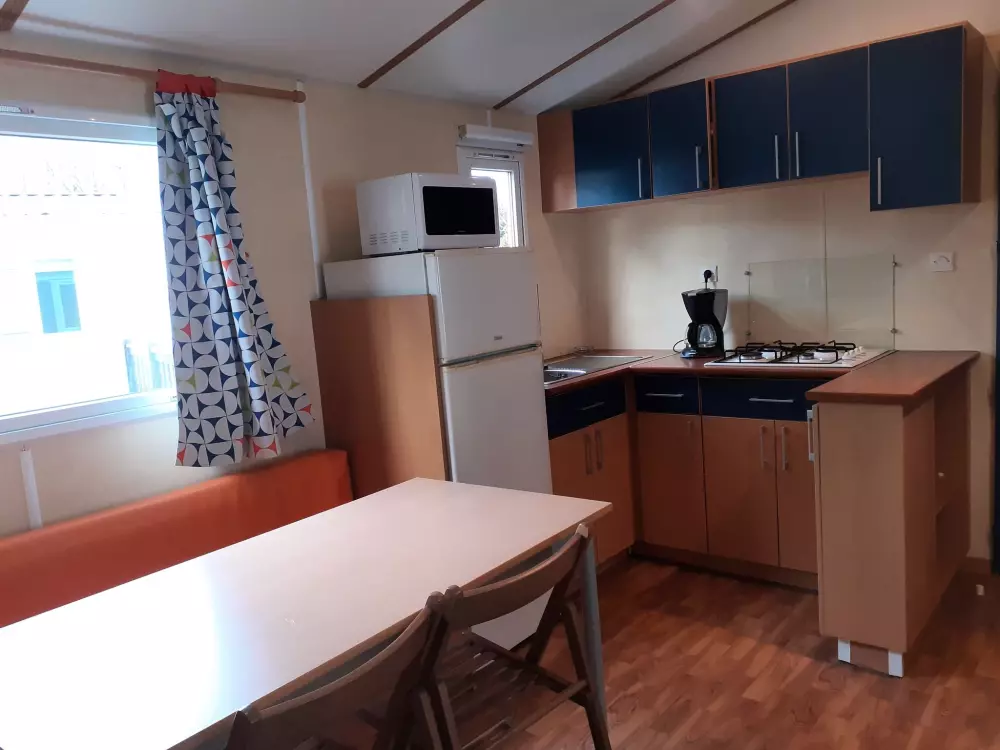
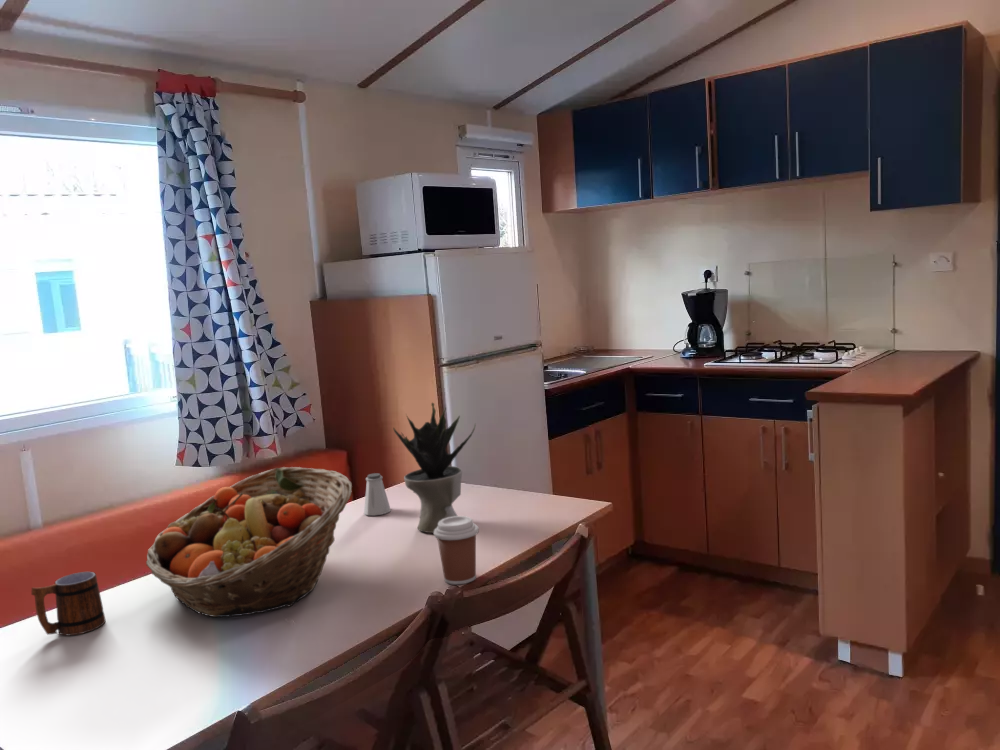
+ mug (68, 603)
+ fruit basket (252, 536)
+ potted plant (436, 466)
+ coffee cup (457, 549)
+ saltshaker (375, 493)
